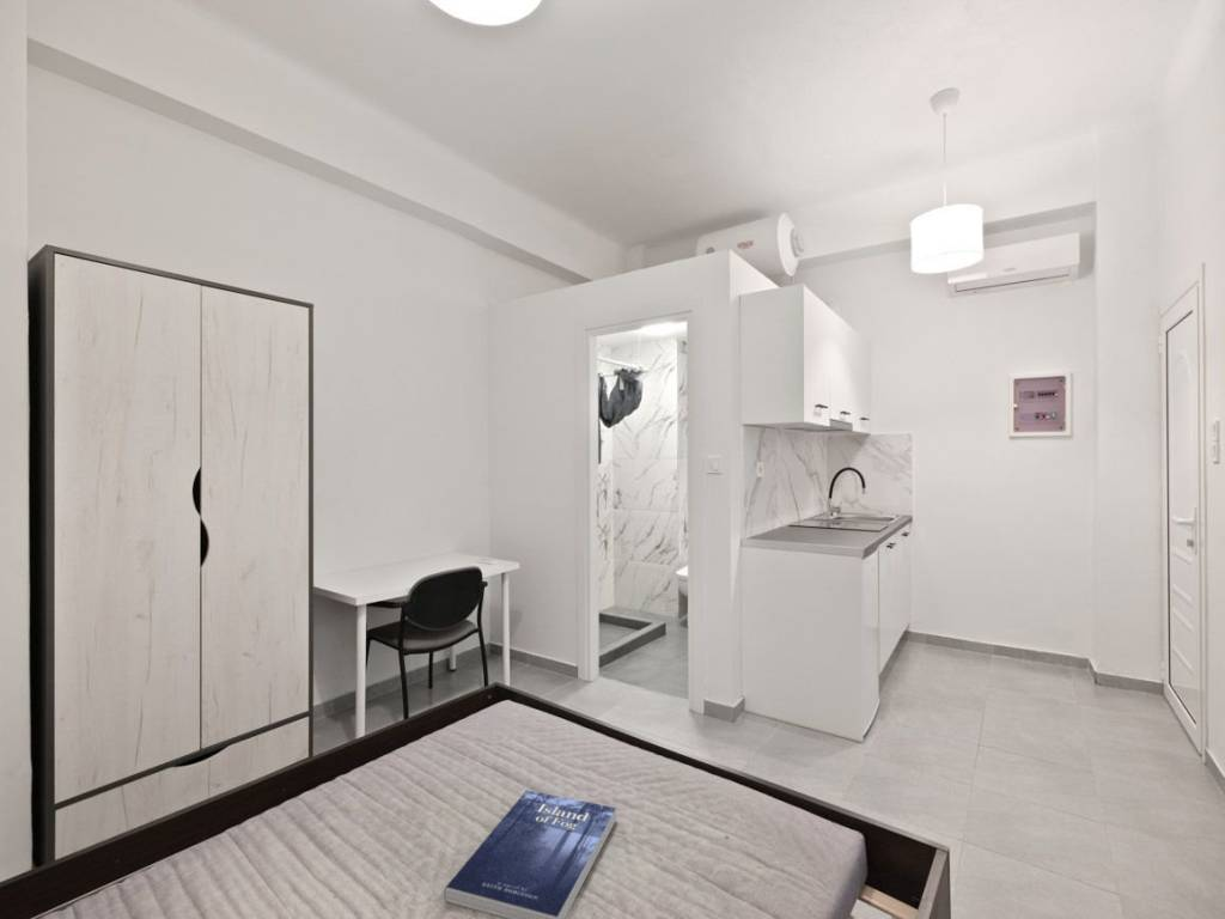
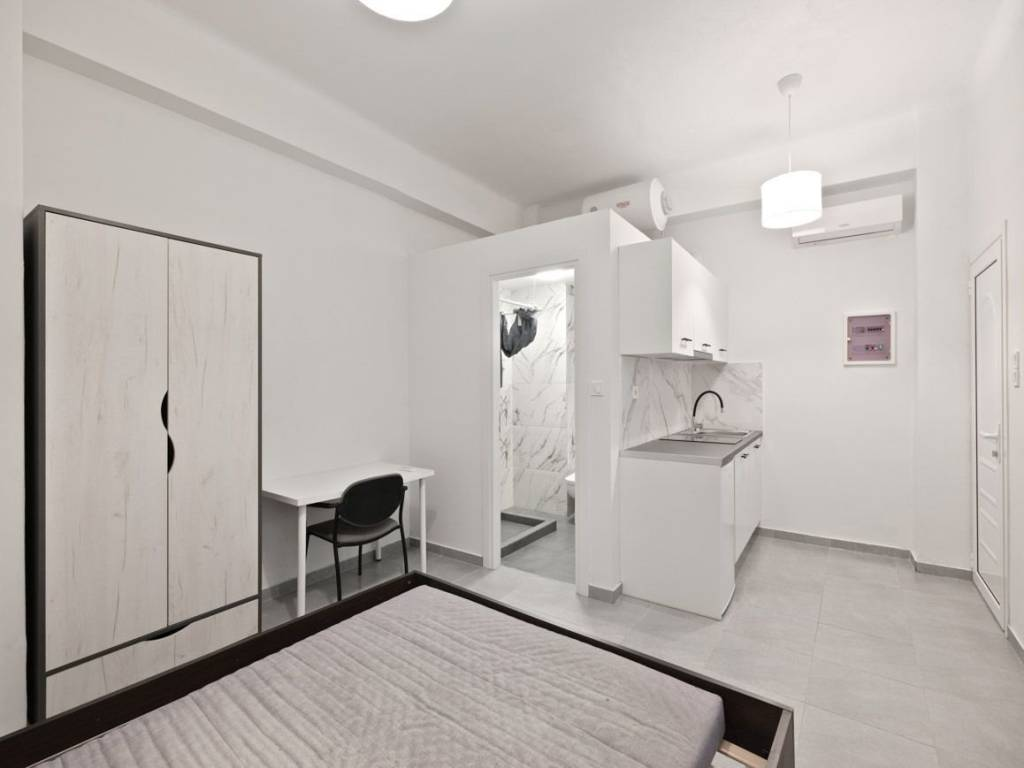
- book (538, 850)
